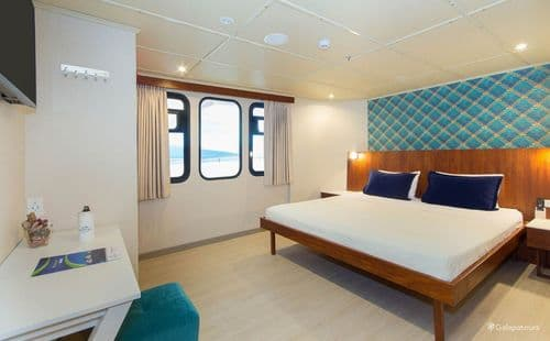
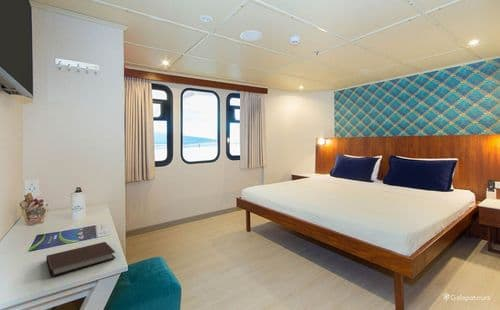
+ notebook (81, 256)
